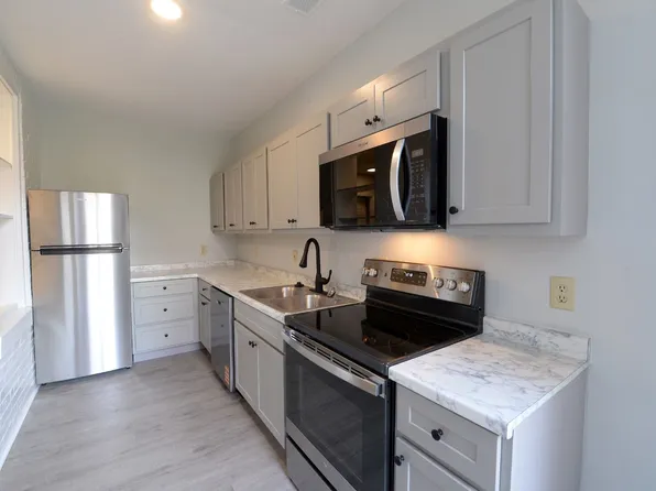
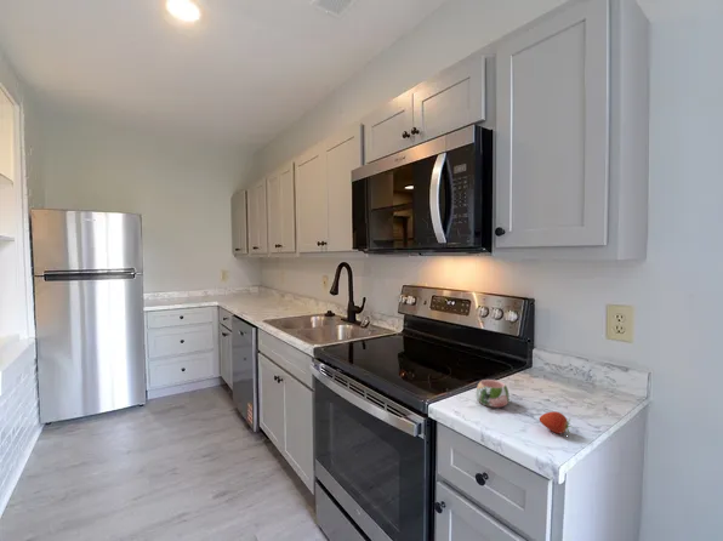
+ mug (490, 393)
+ fruit (556, 421)
